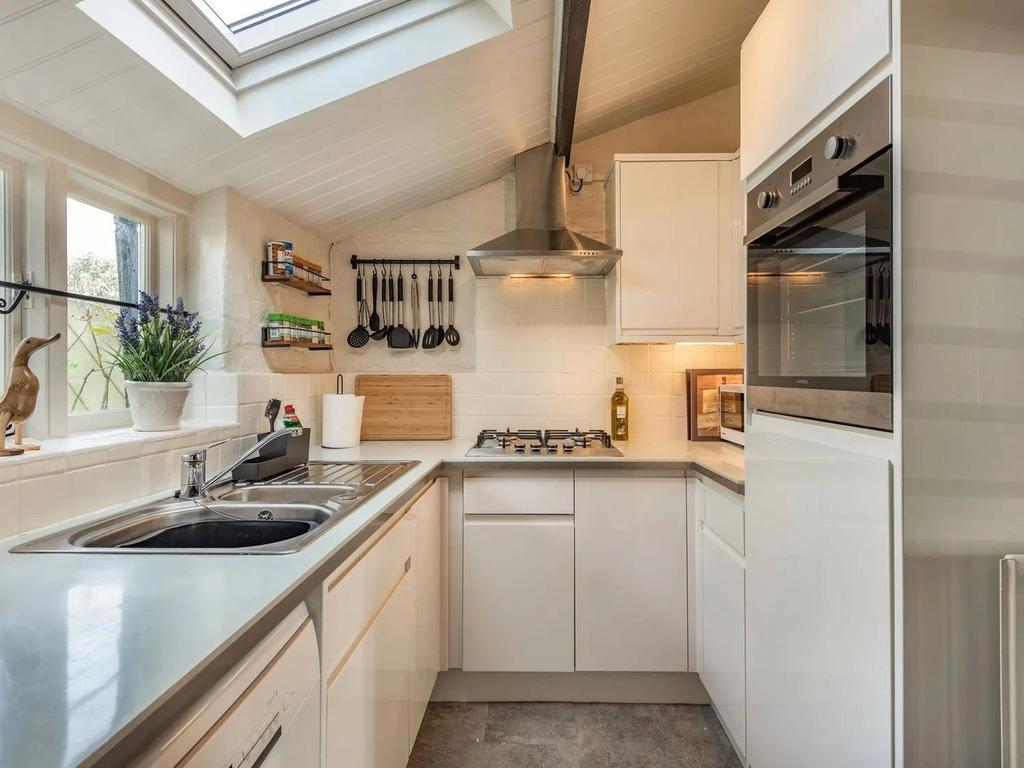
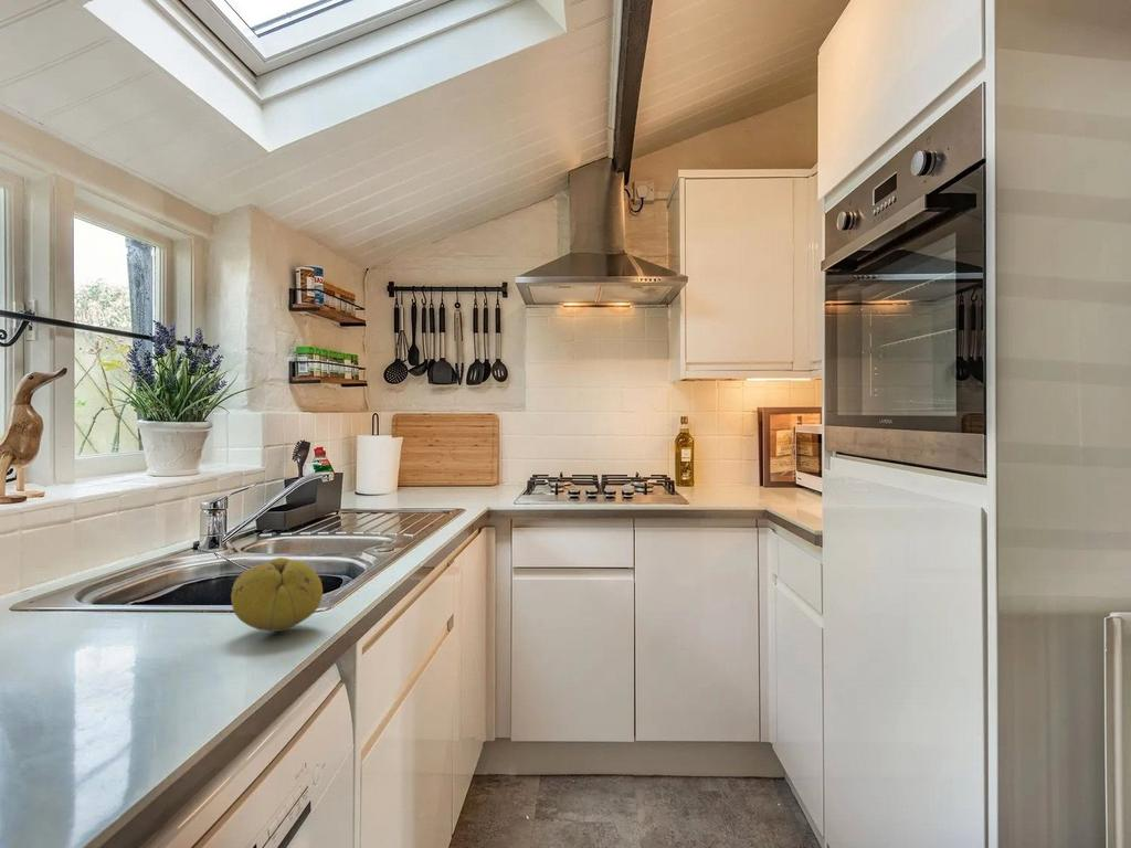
+ fruit (278, 595)
